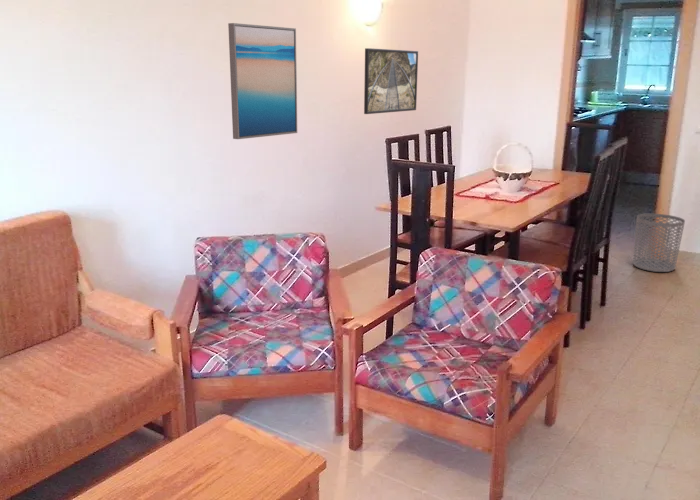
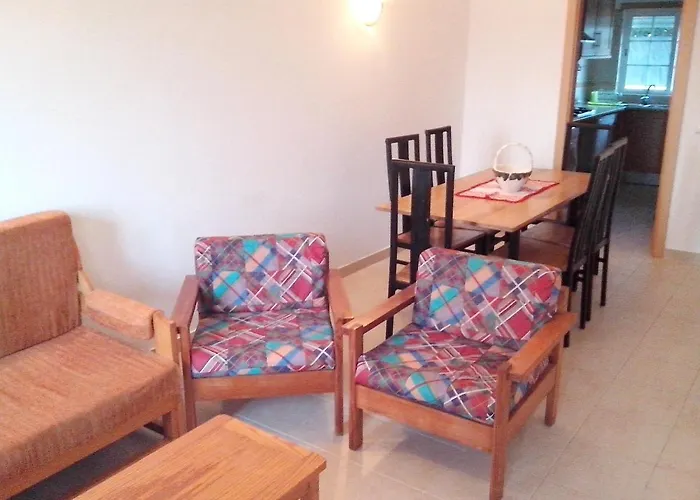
- wall art (265, 82)
- waste bin (657, 243)
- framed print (392, 81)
